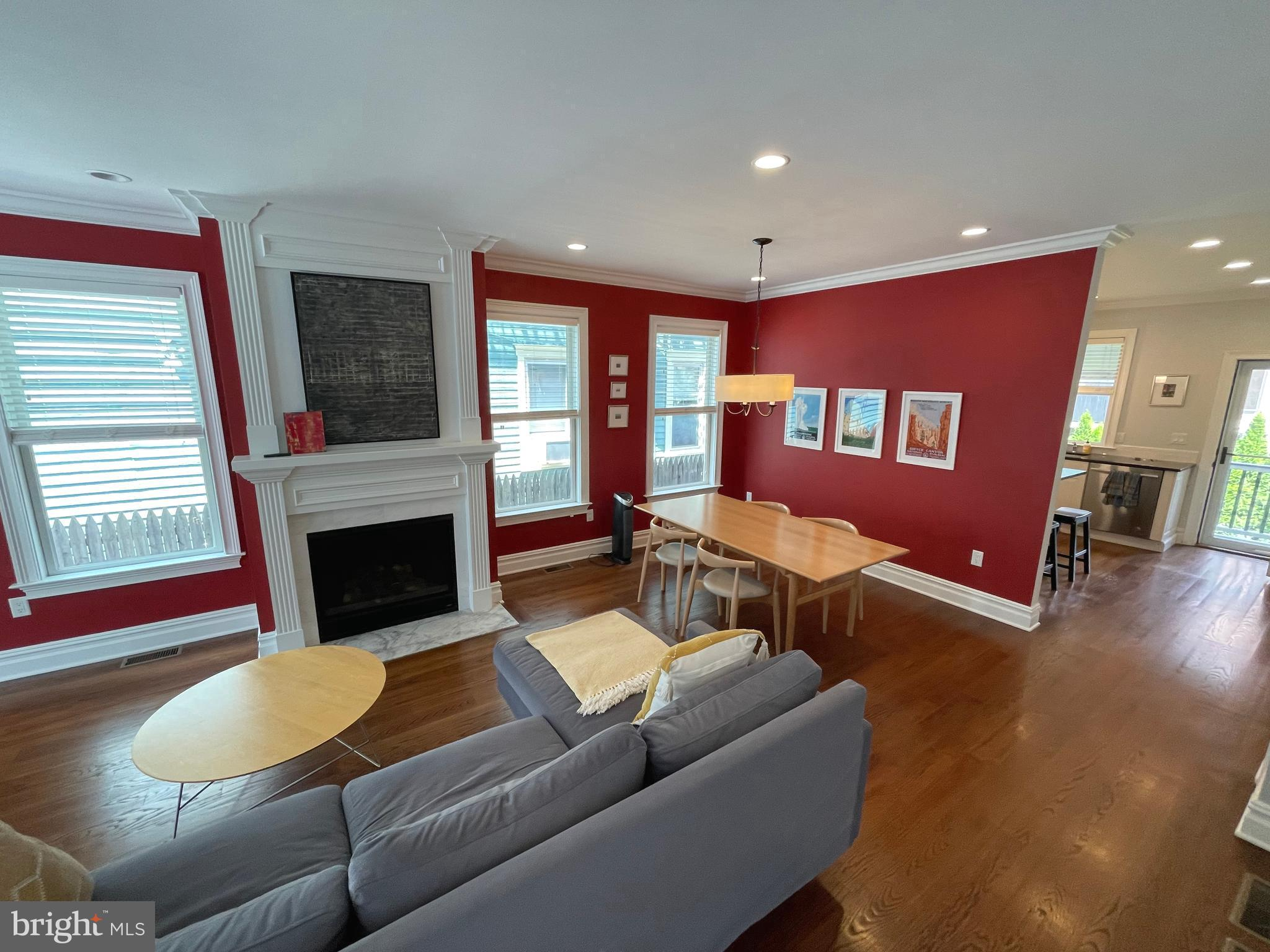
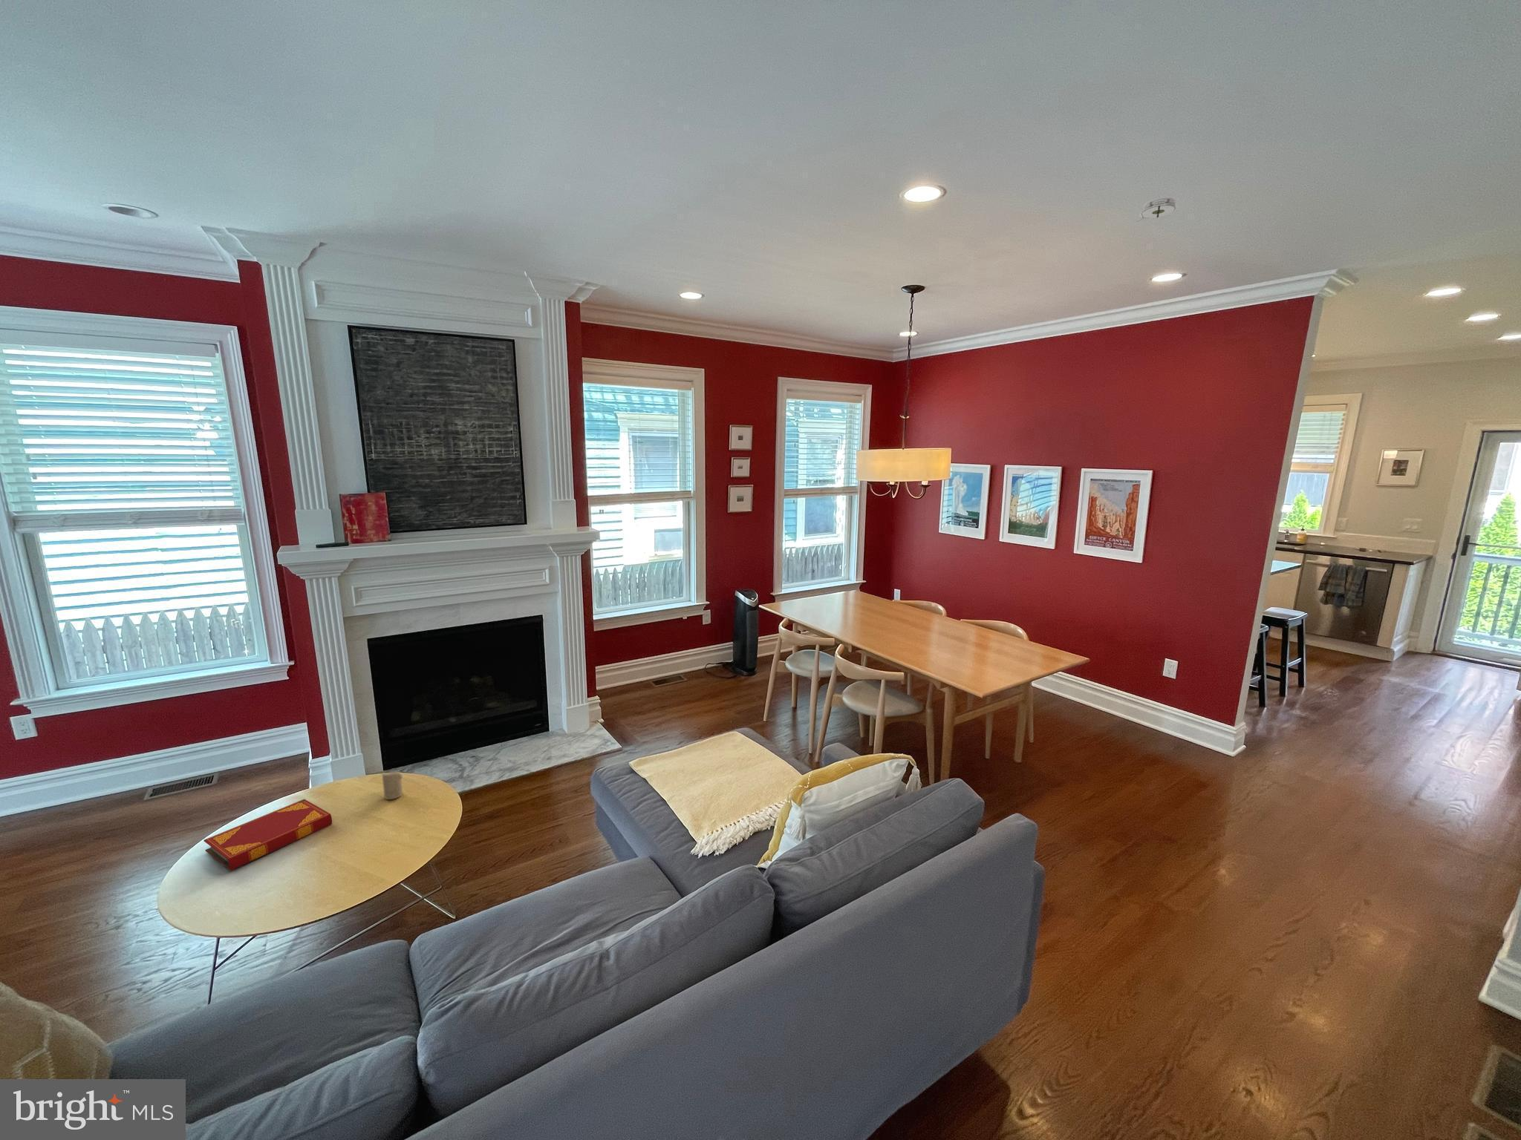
+ candle (392, 783)
+ hardback book (271, 832)
+ smoke detector (1157, 208)
